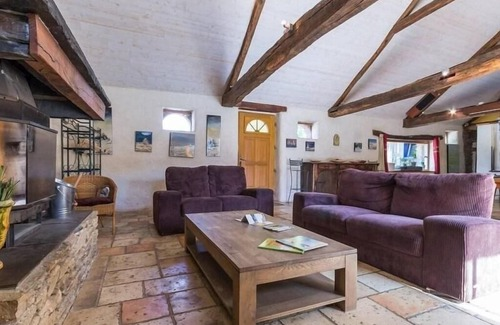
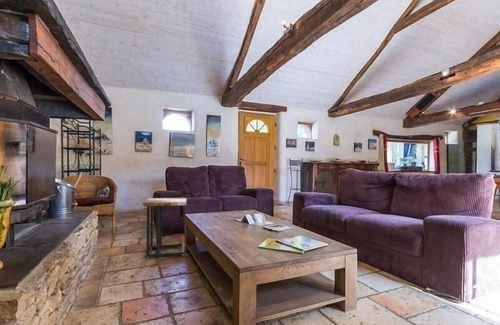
+ side table (161, 225)
